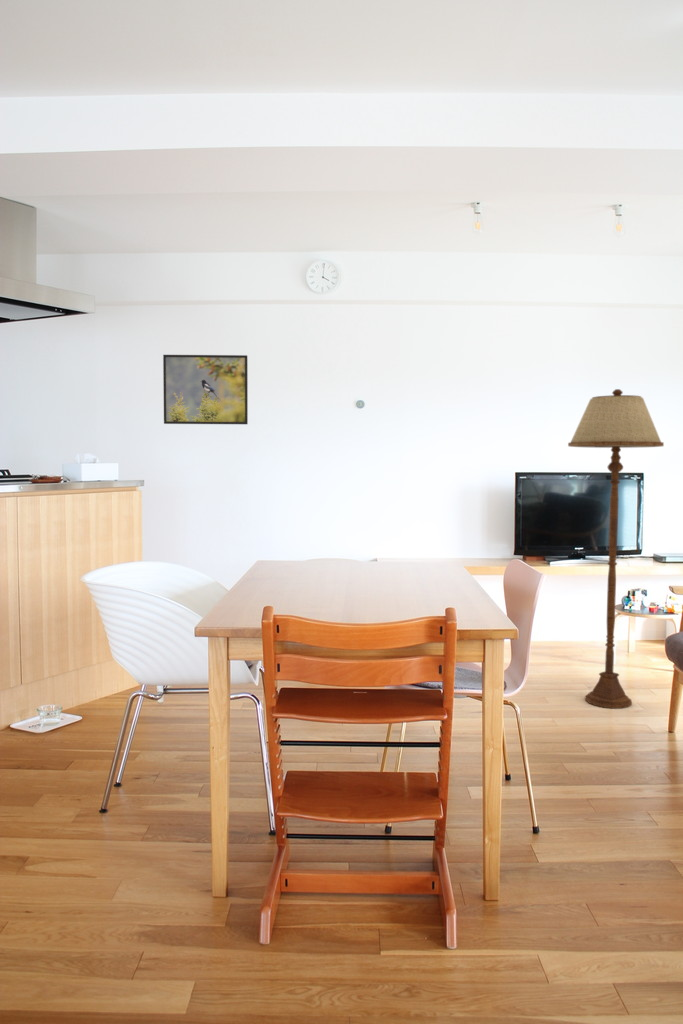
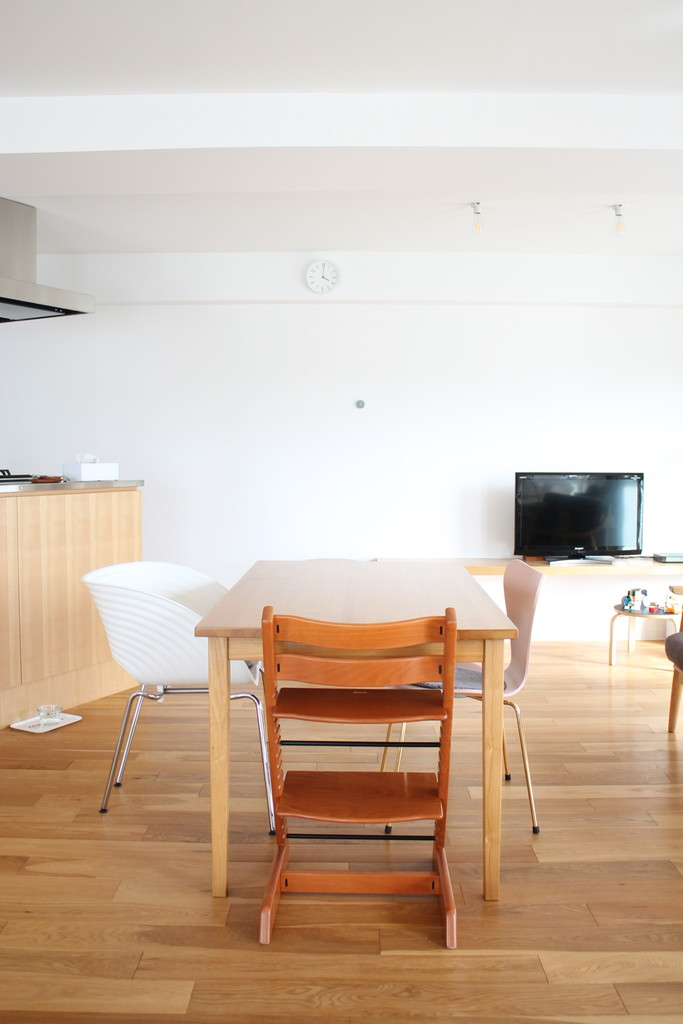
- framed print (205, 389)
- floor lamp (612, 547)
